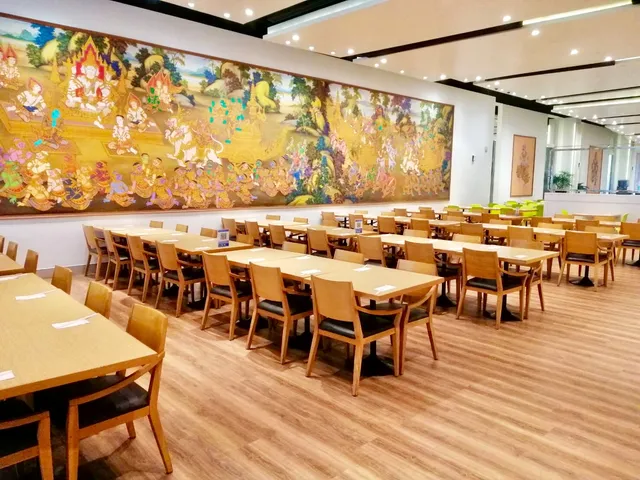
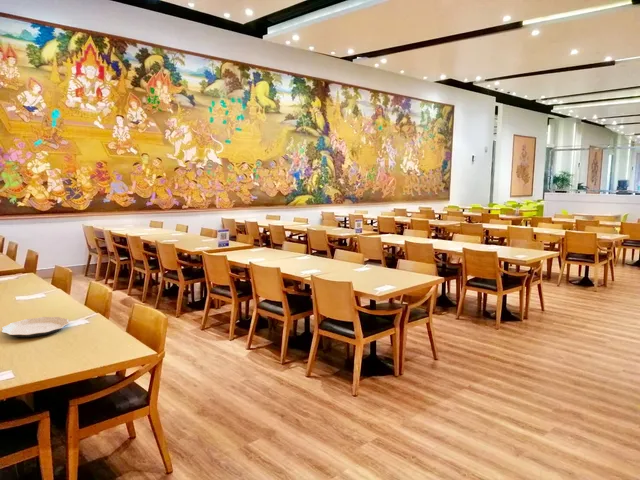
+ plate (36, 327)
